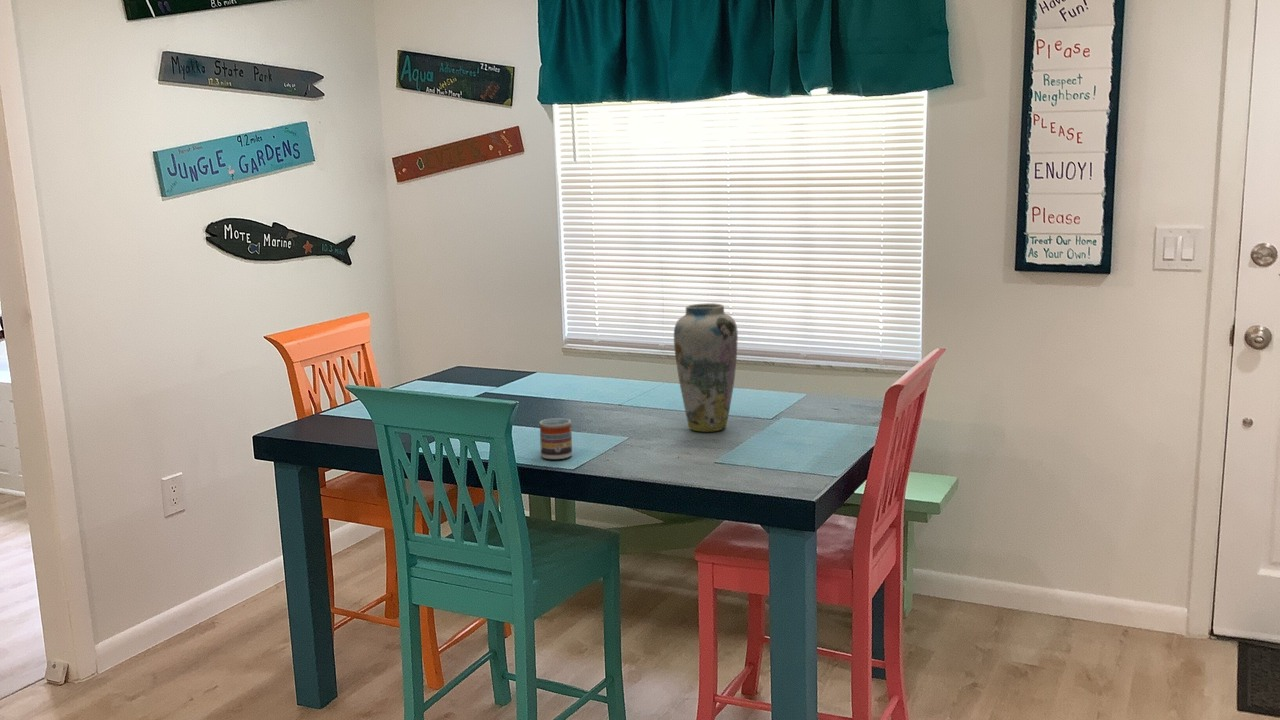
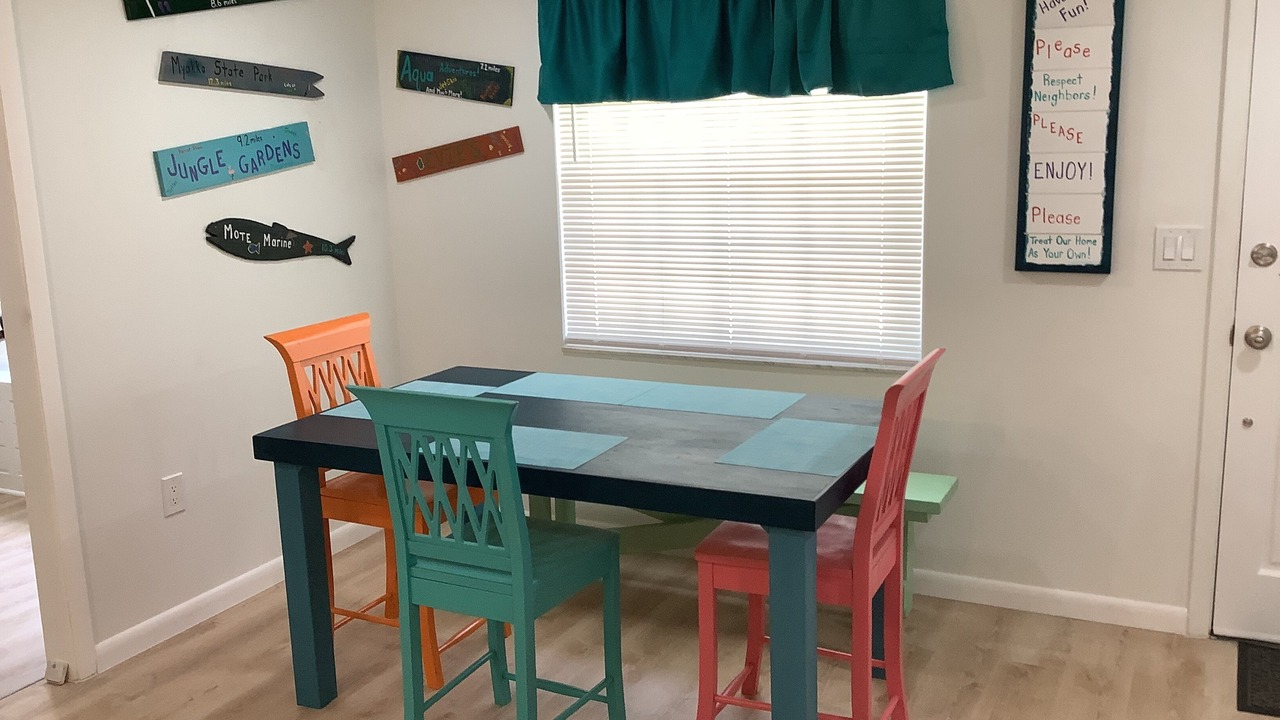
- vase (706, 367)
- cup (552, 437)
